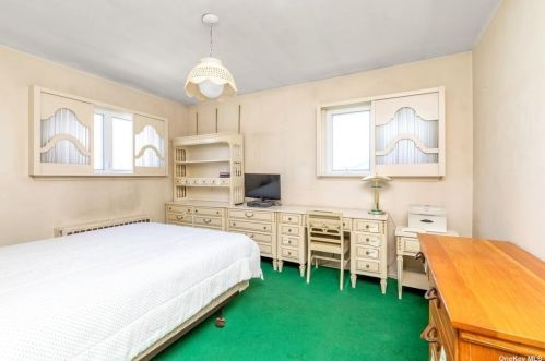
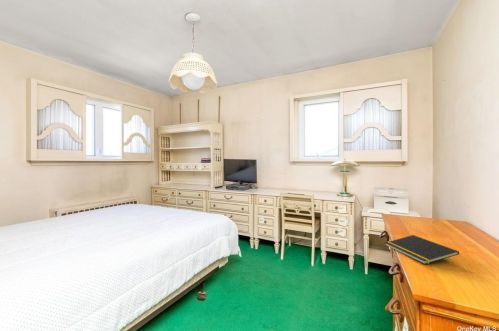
+ notepad (418, 247)
